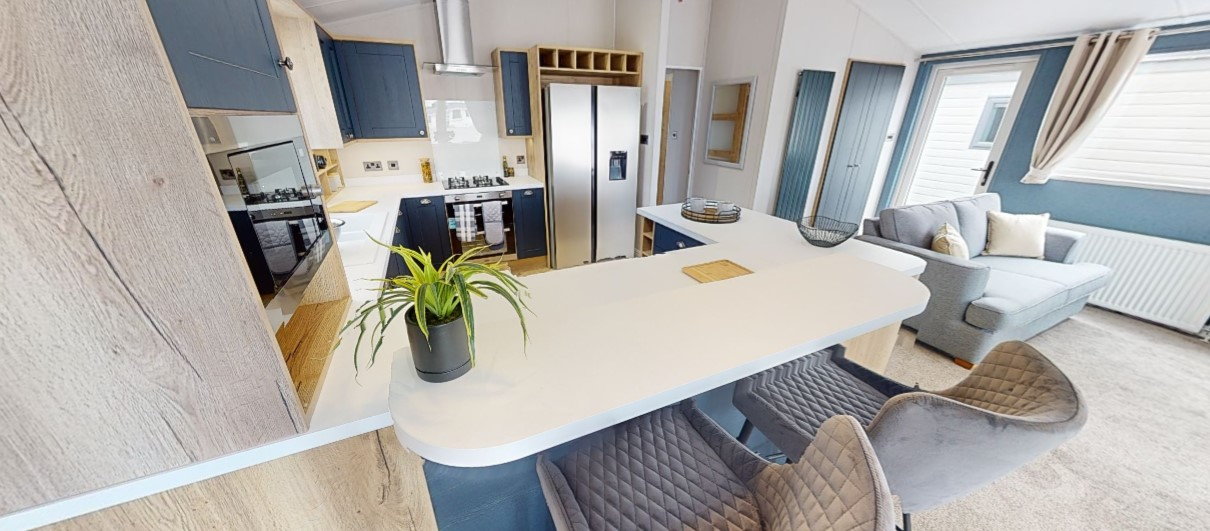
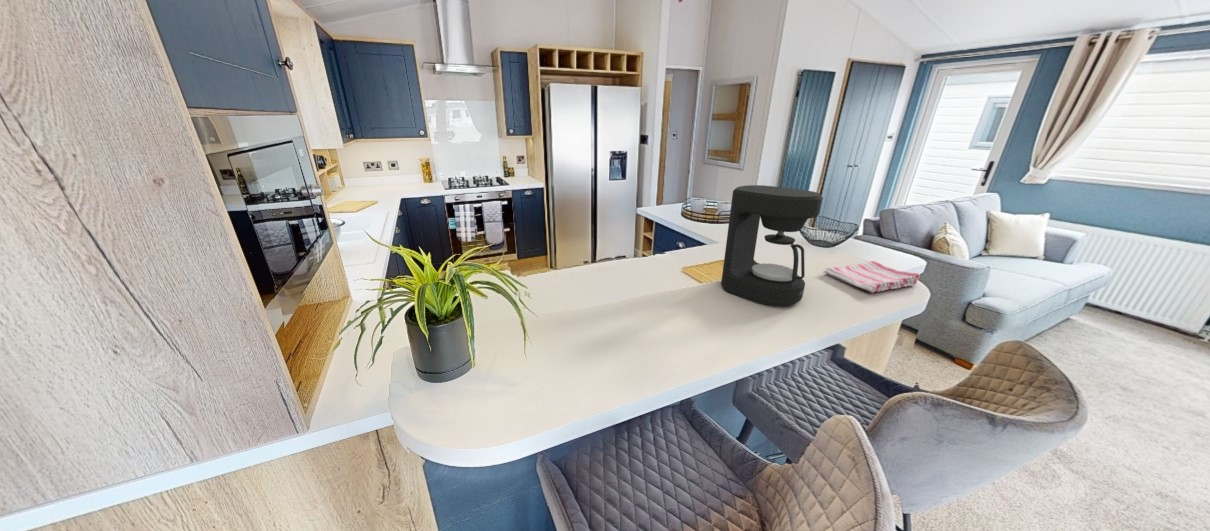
+ coffee maker (769, 242)
+ dish towel (870, 274)
